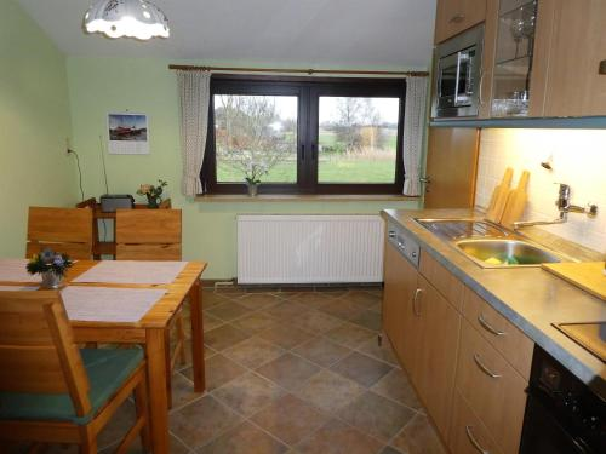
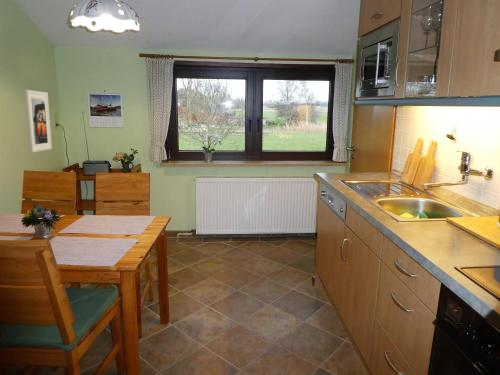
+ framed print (39, 121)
